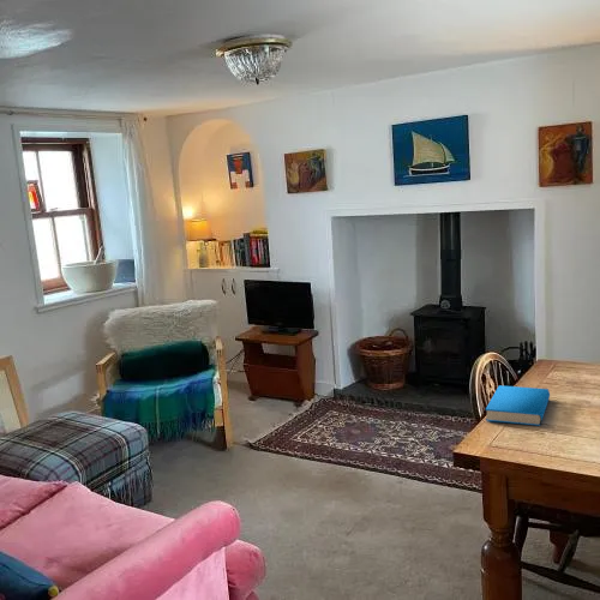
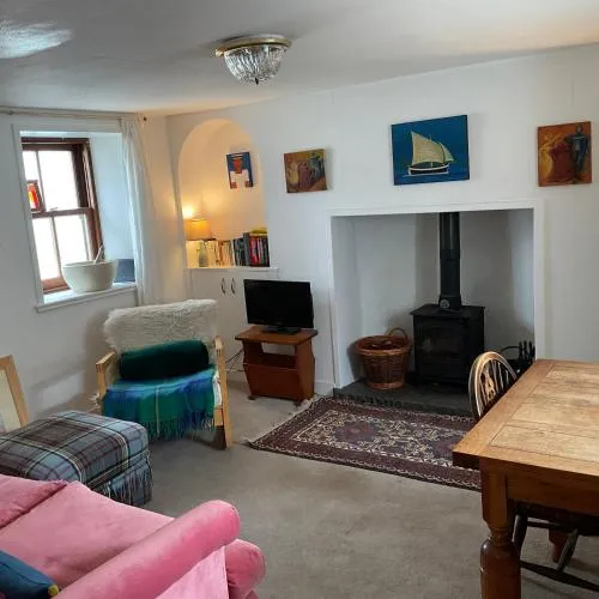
- book (518, 403)
